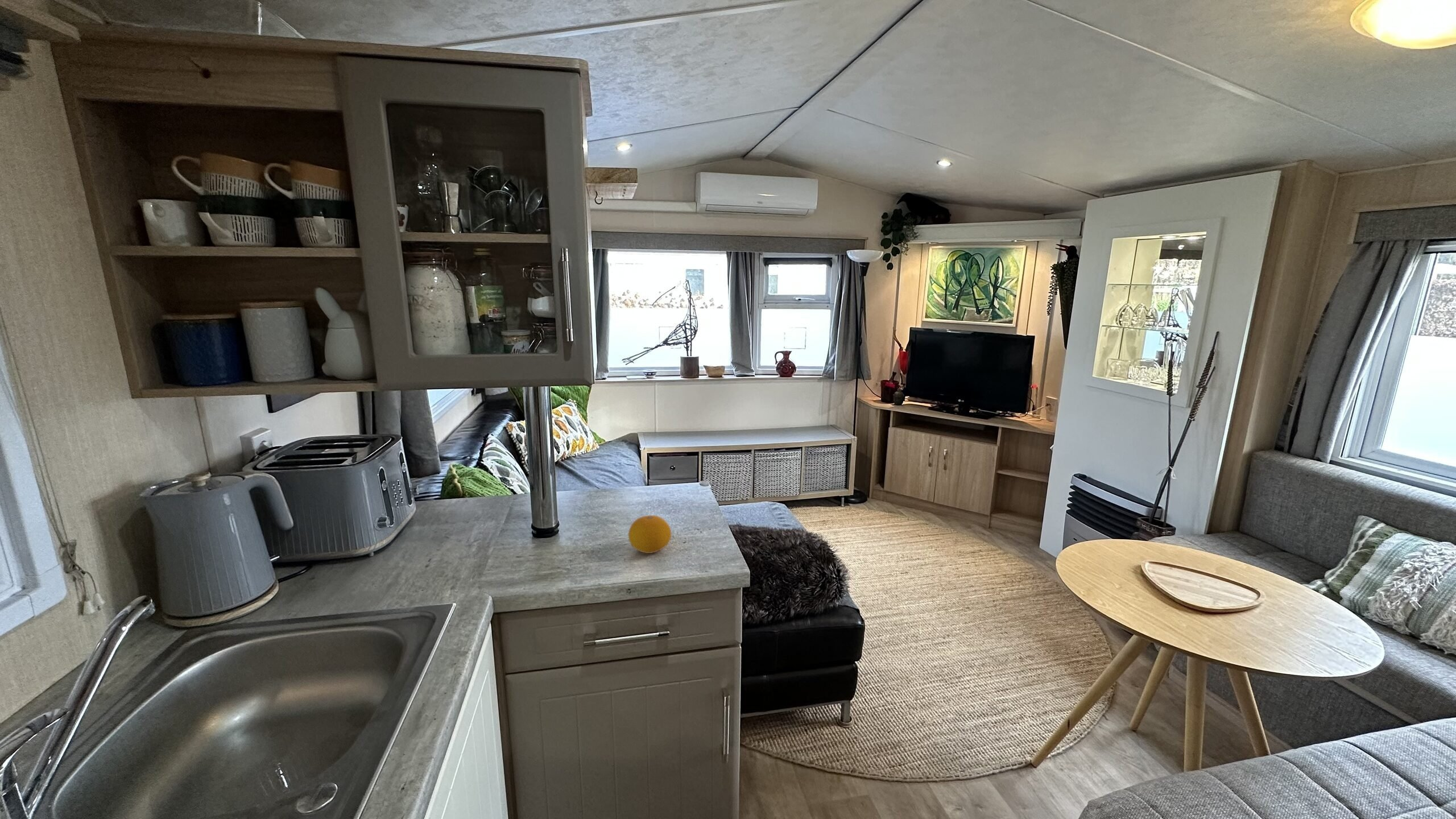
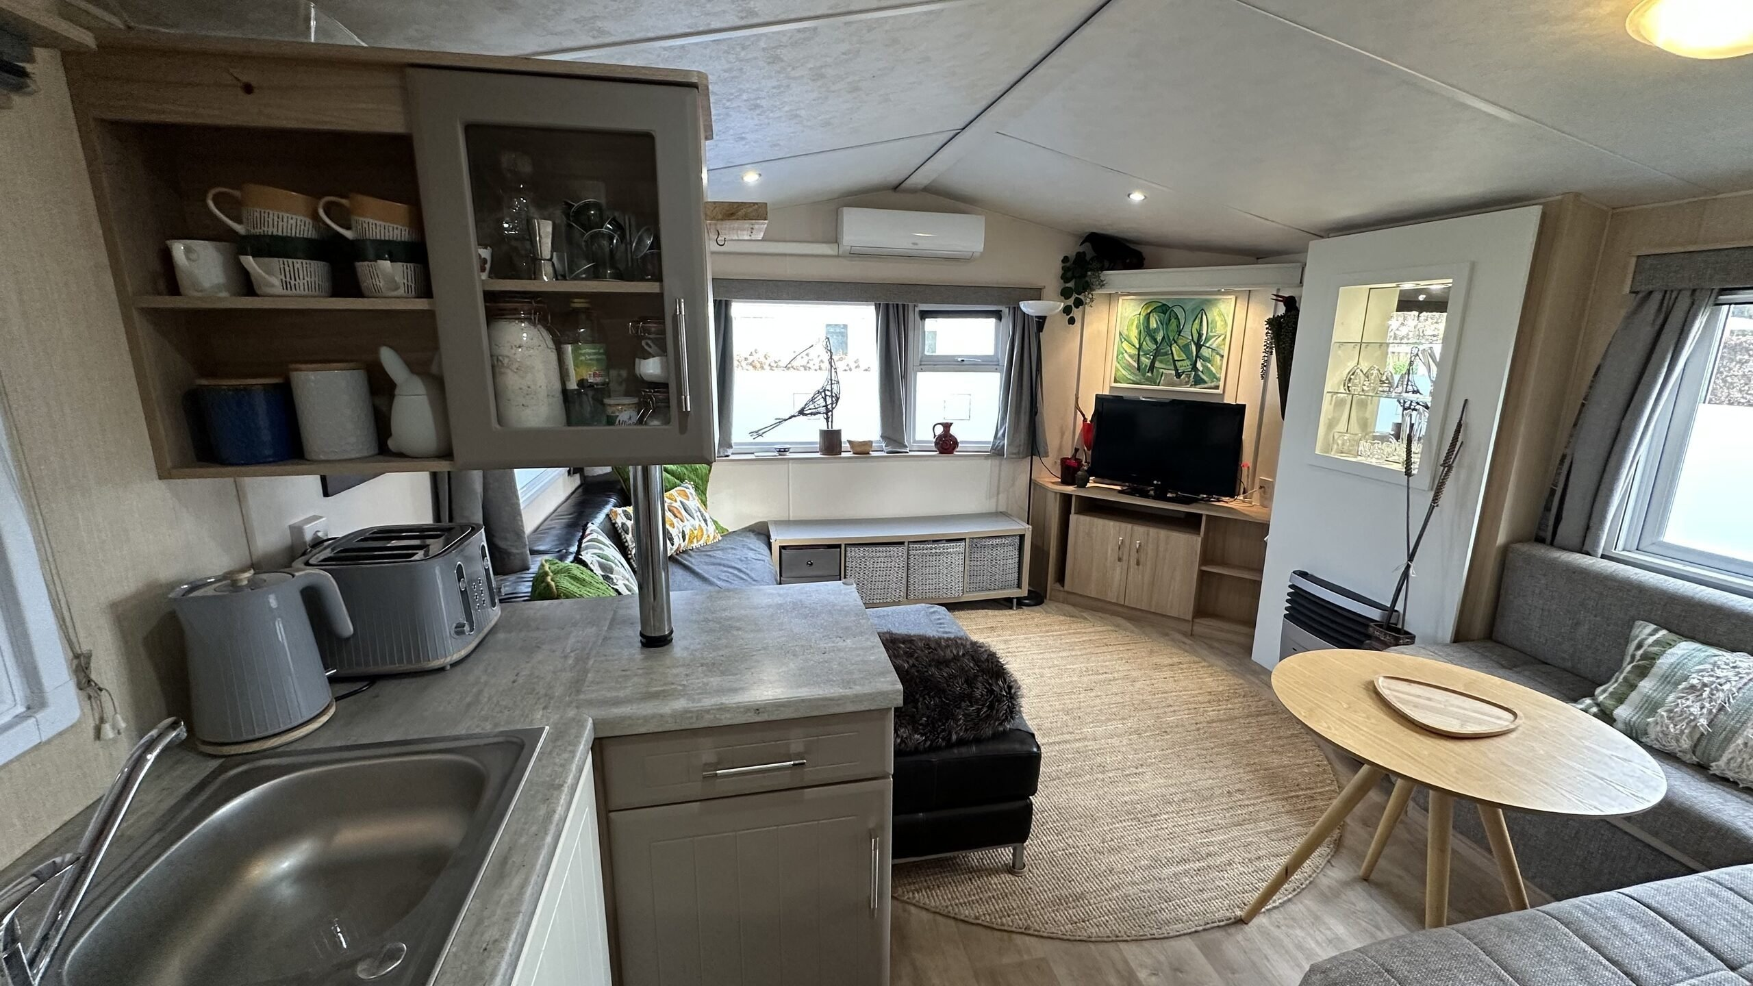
- fruit (650, 533)
